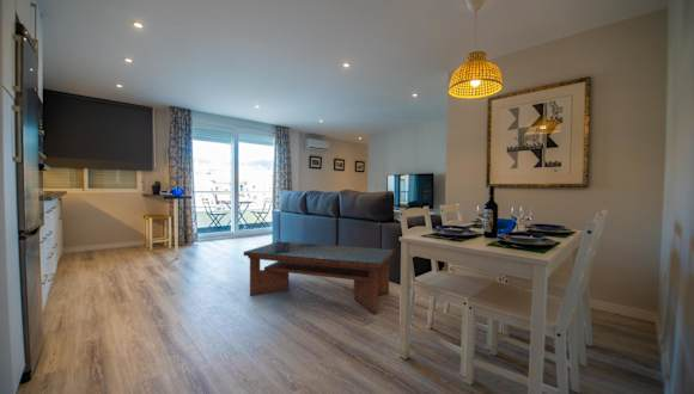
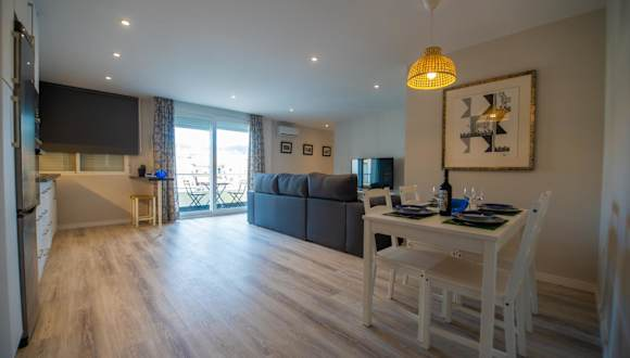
- coffee table (319, 272)
